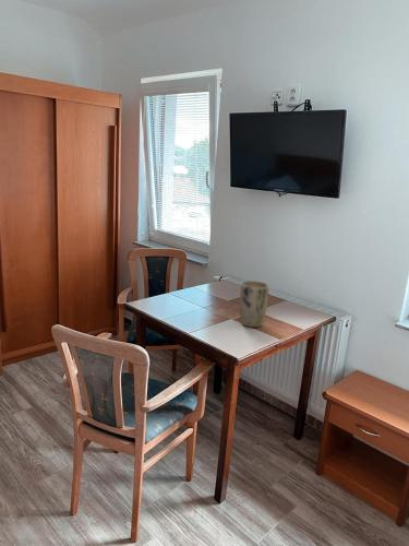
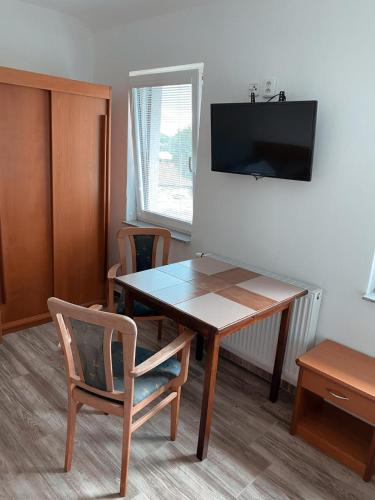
- plant pot (253, 304)
